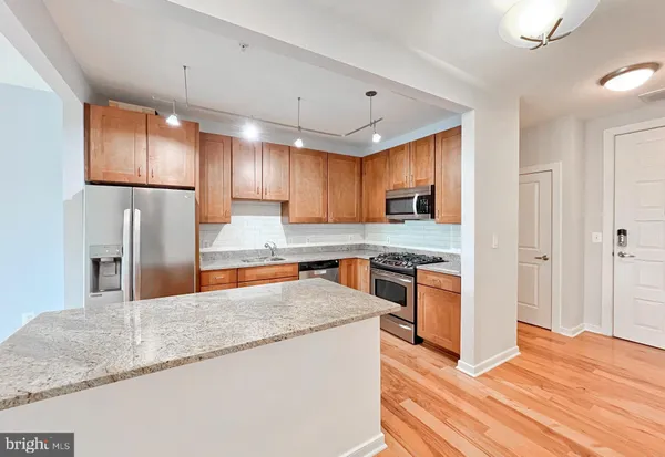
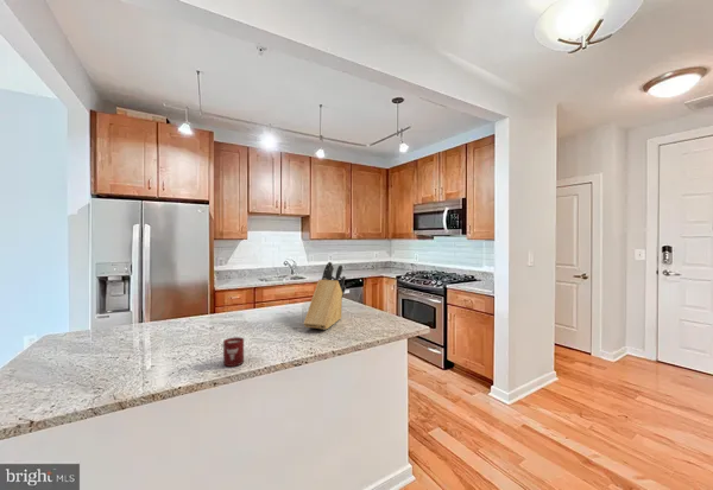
+ cup (233, 350)
+ knife block (327, 292)
